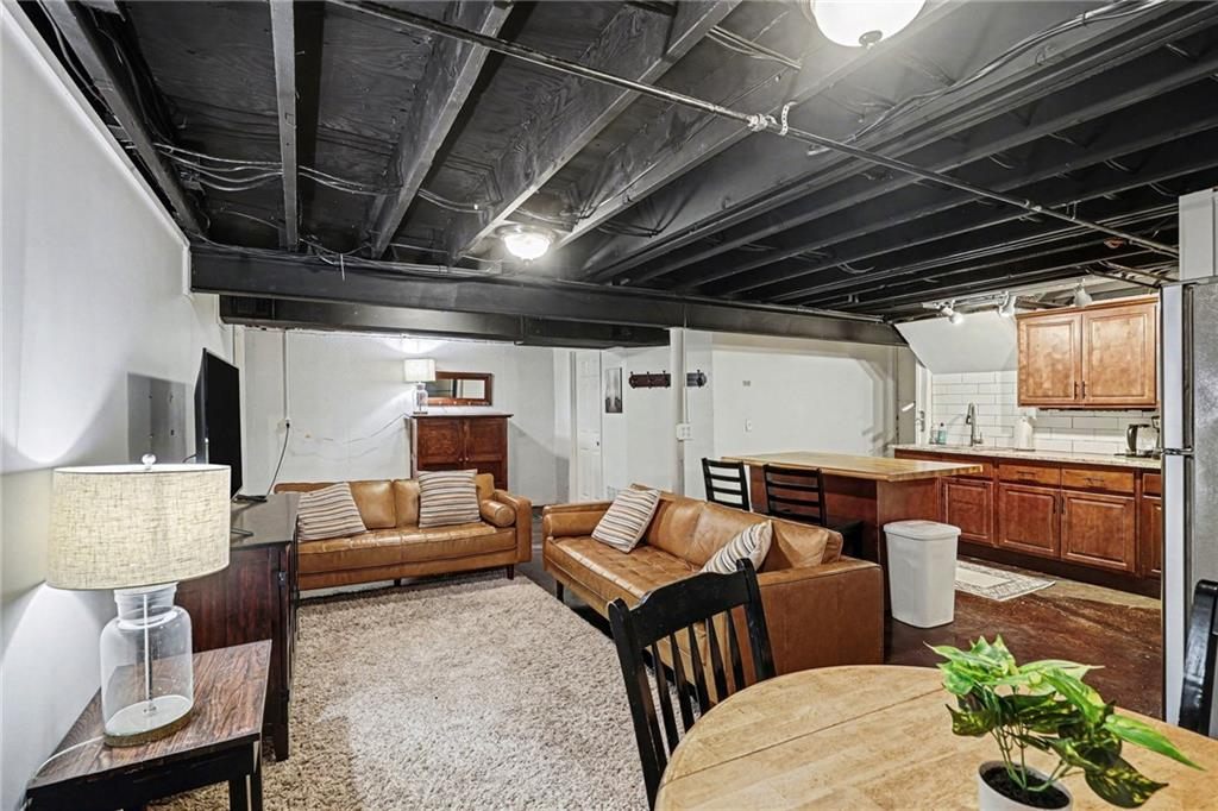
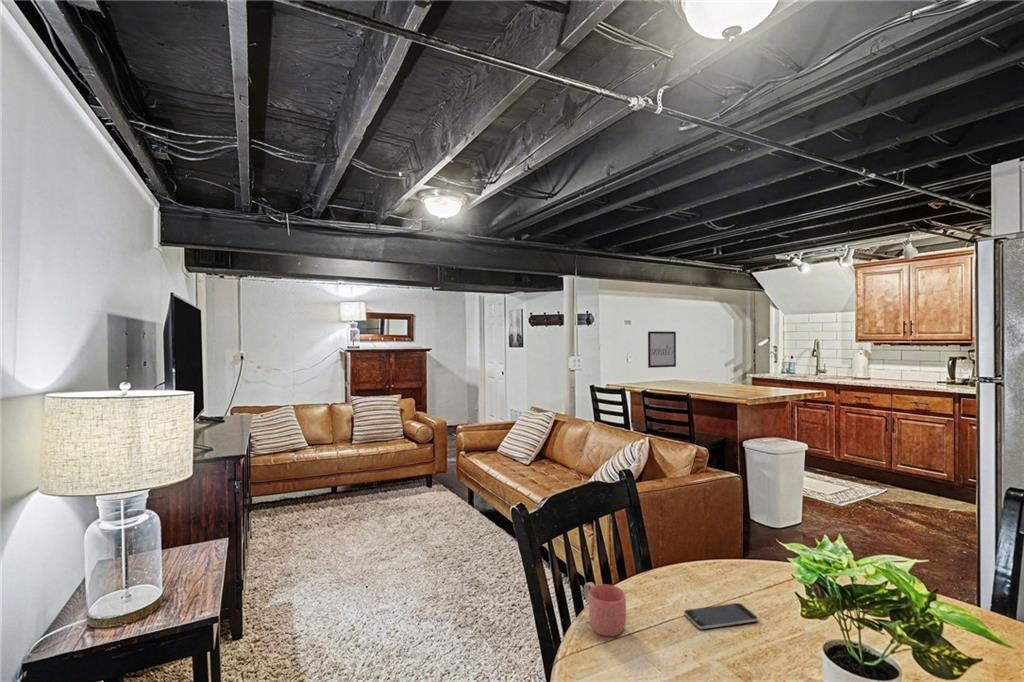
+ smartphone (720, 615)
+ wall art (662, 349)
+ mug (602, 607)
